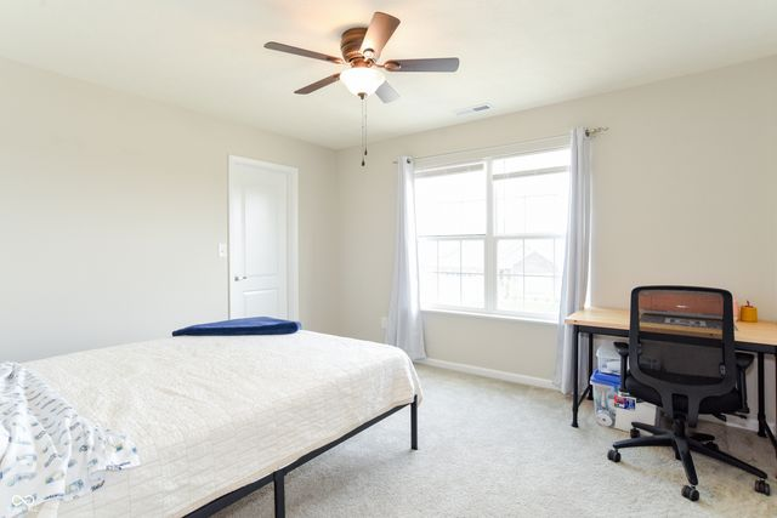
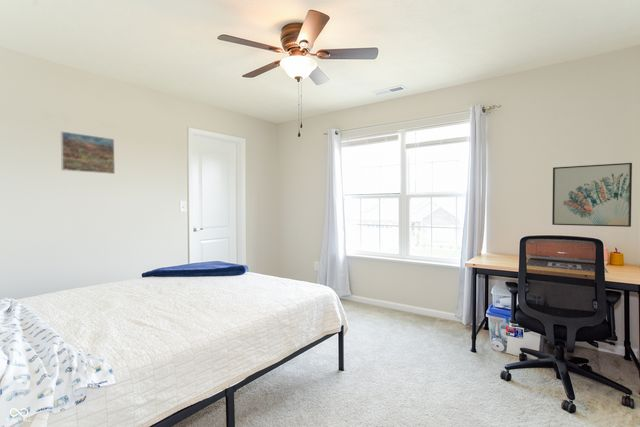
+ wall art (589, 195)
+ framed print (89, 153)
